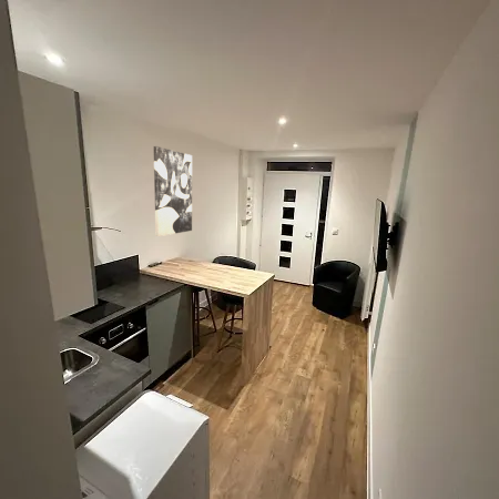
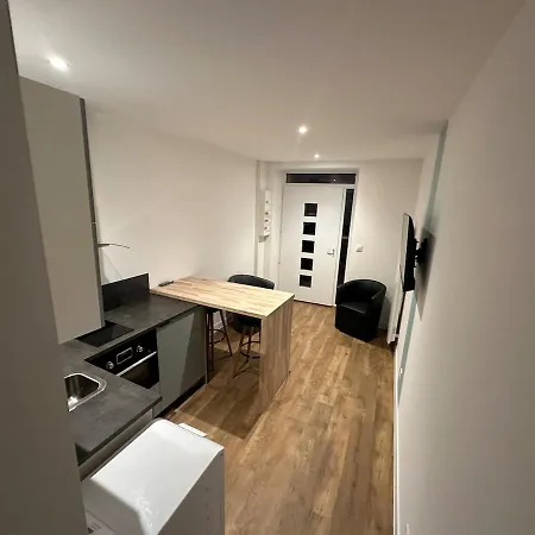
- wall art (174, 193)
